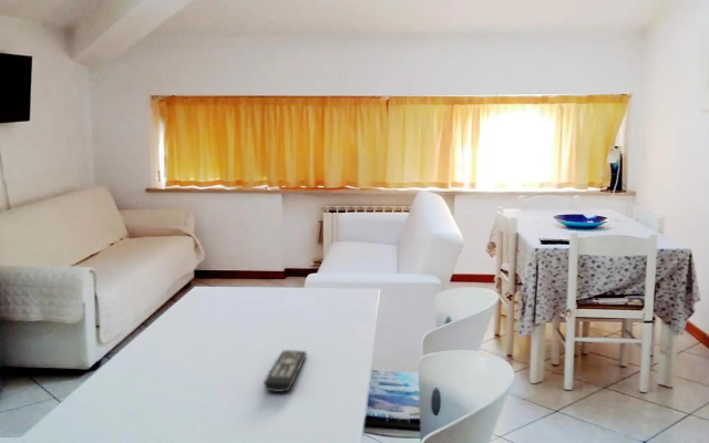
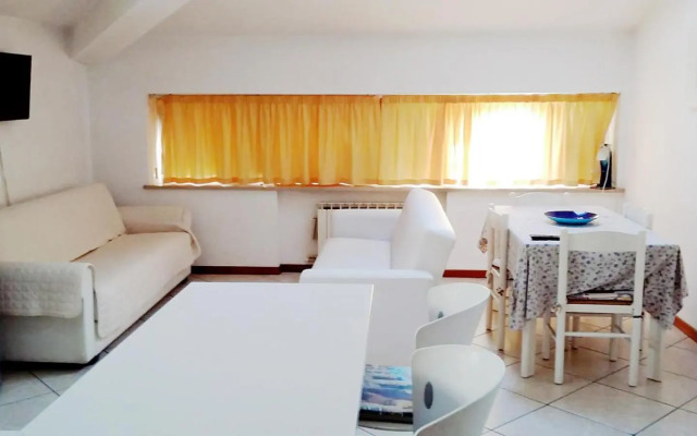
- remote control (286, 369)
